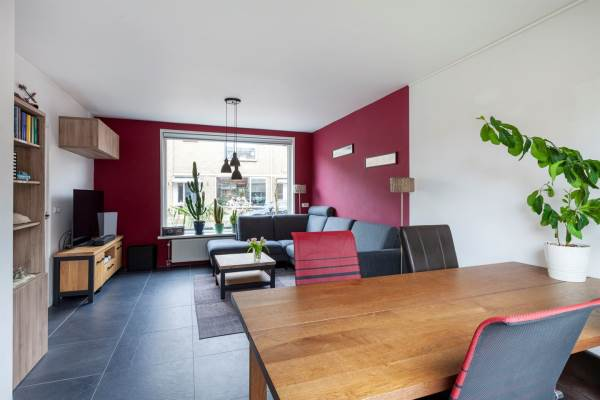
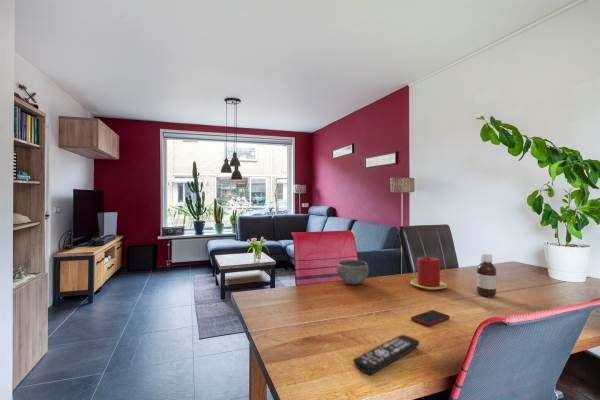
+ remote control (388, 352)
+ bowl (352, 272)
+ candle (428, 272)
+ cell phone (430, 317)
+ bottle (486, 274)
